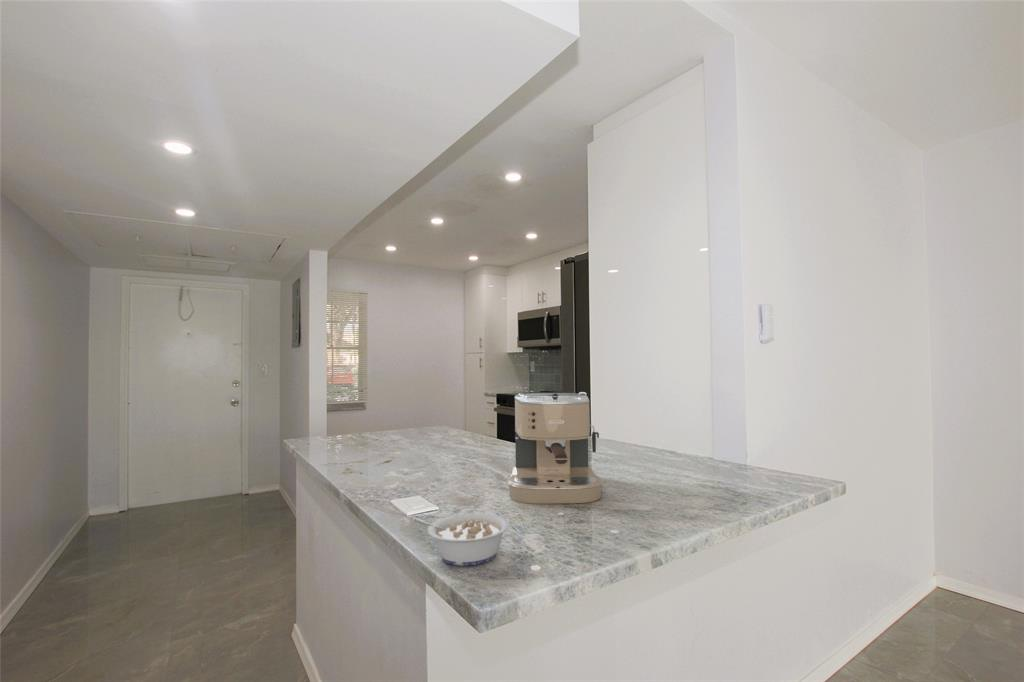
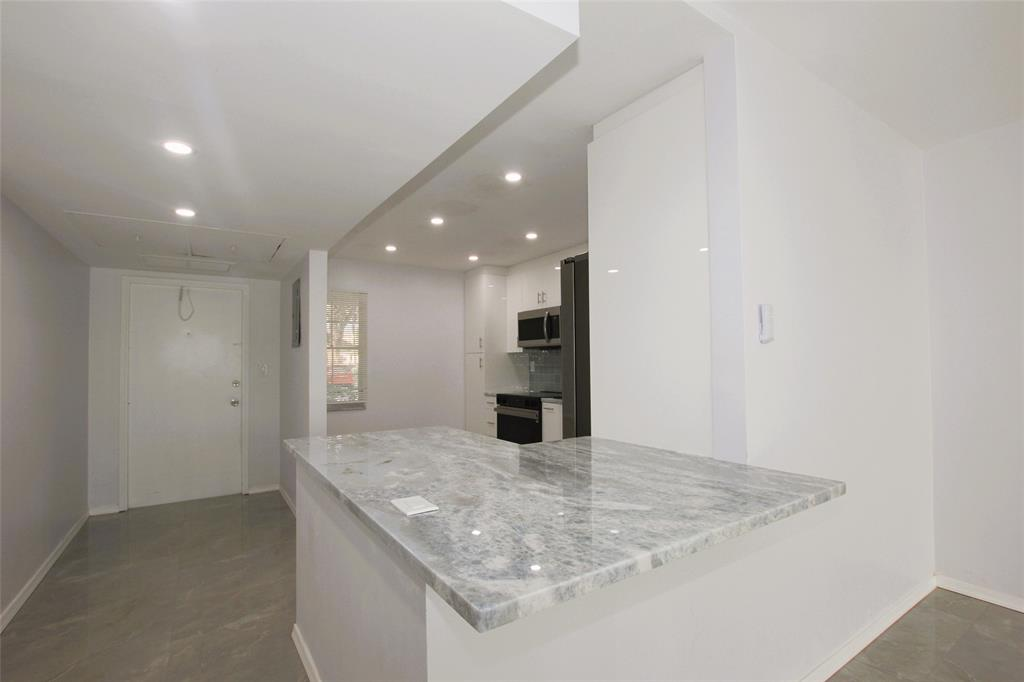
- legume (466, 537)
- coffee maker (553, 441)
